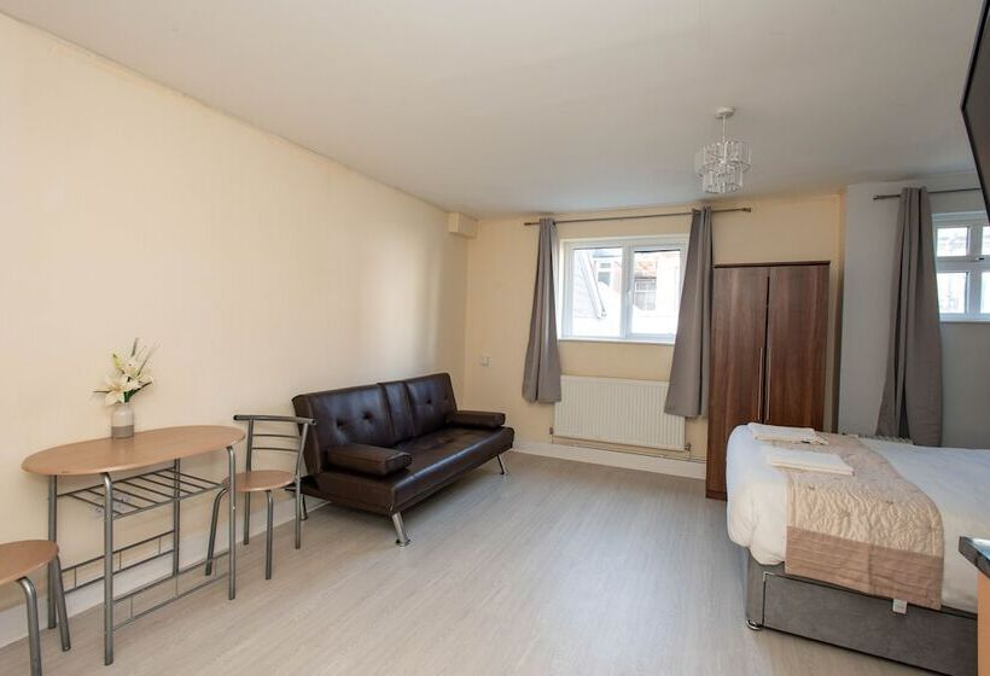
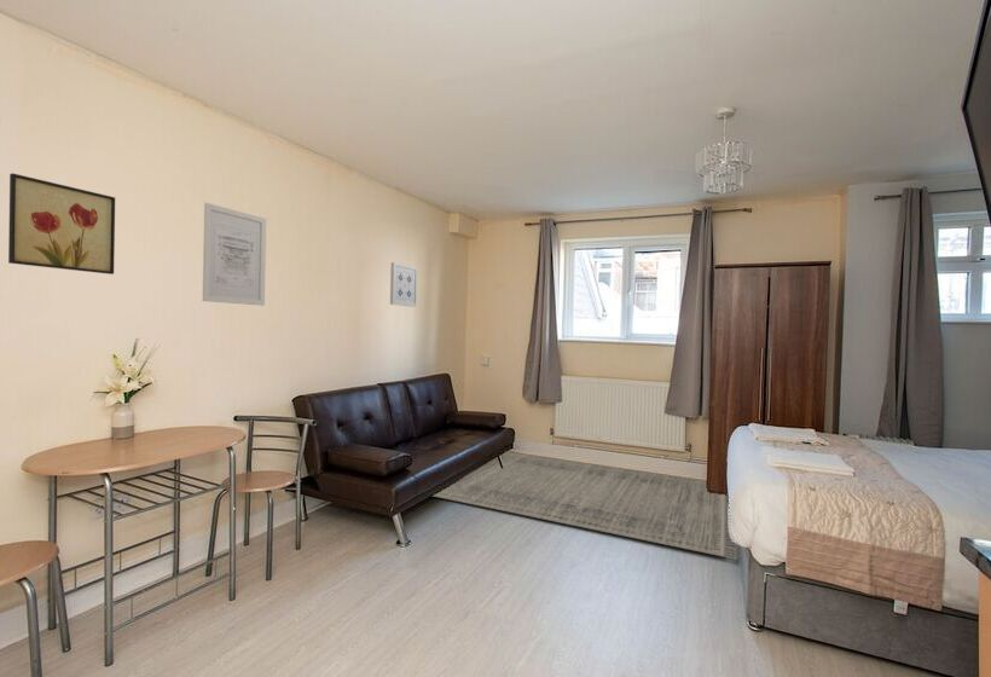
+ wall art (64, 227)
+ wall art (236, 256)
+ wall art (404, 285)
+ rug (570, 486)
